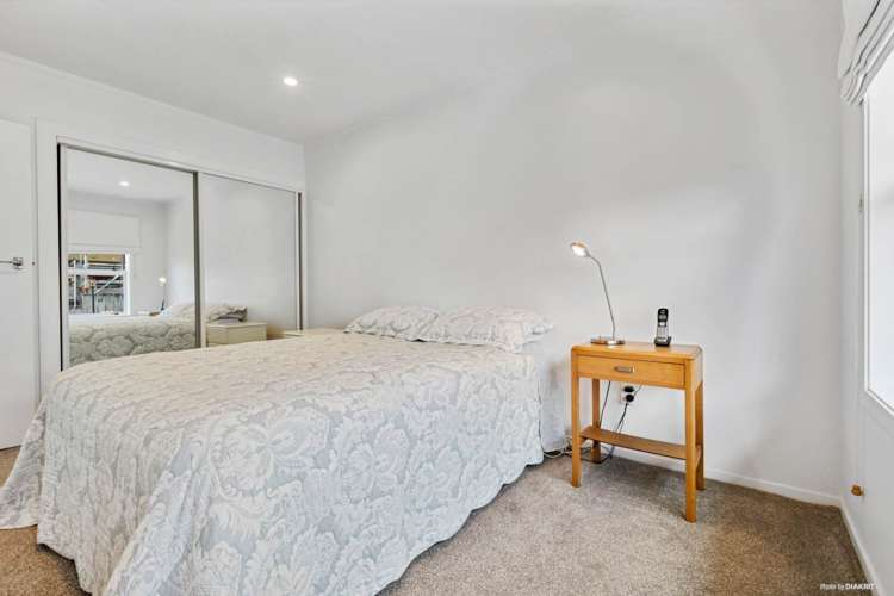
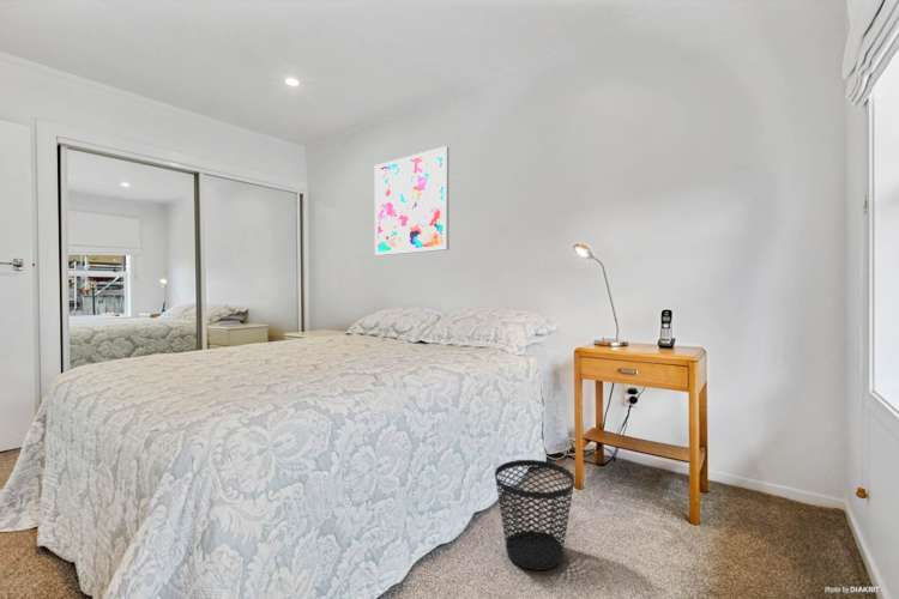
+ wall art (409, 205)
+ wastebasket (533, 514)
